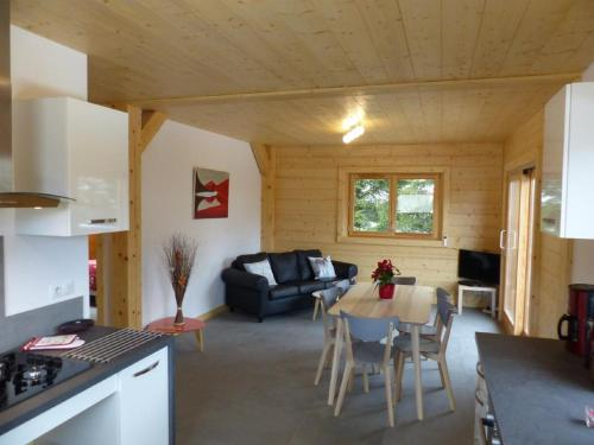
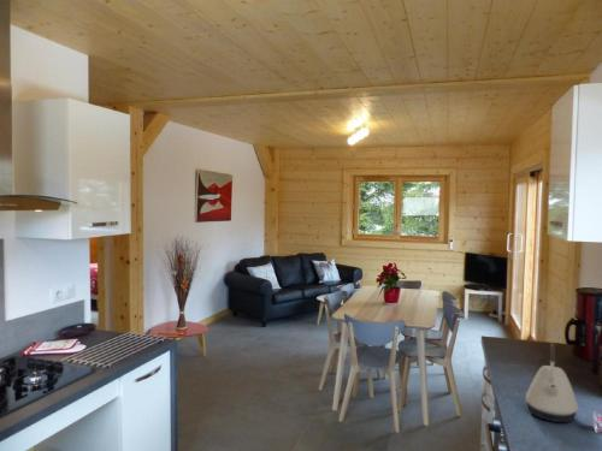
+ kettle (551, 379)
